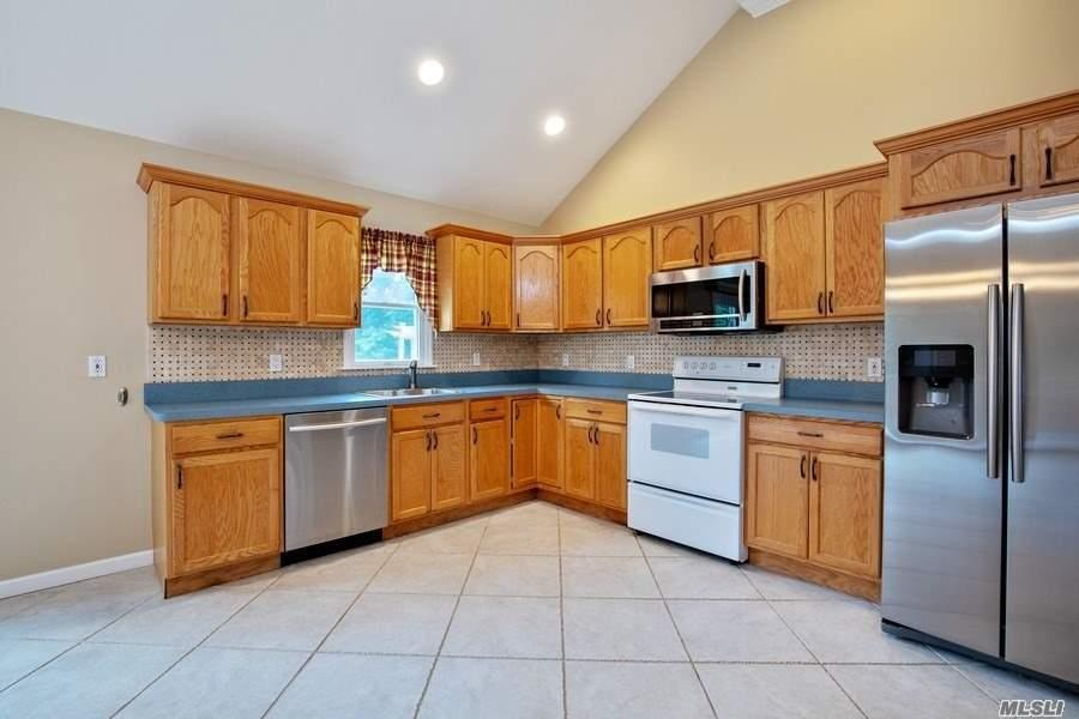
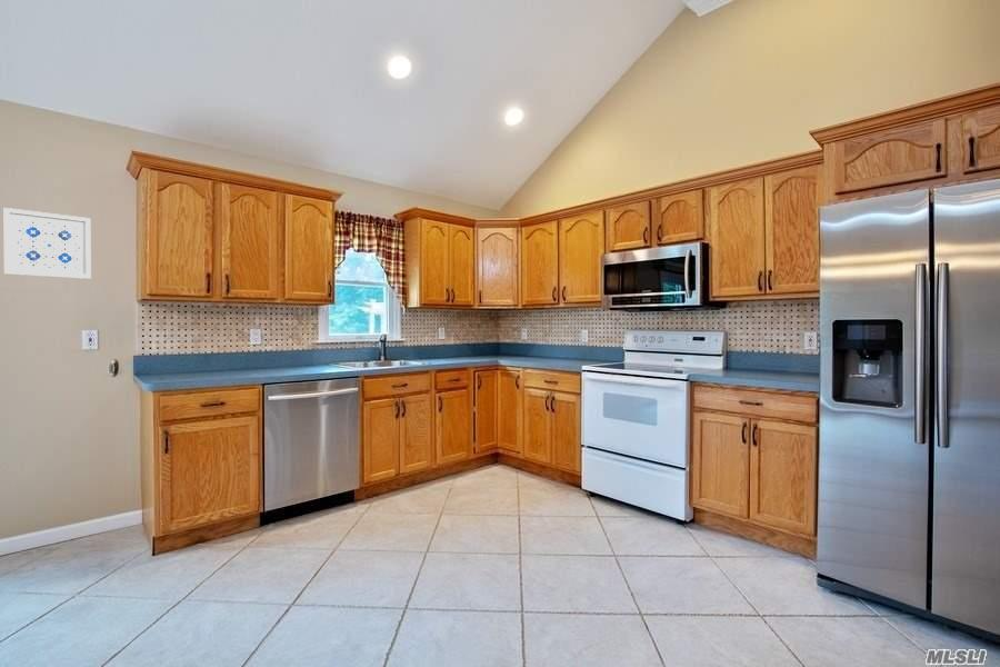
+ wall art (49, 245)
